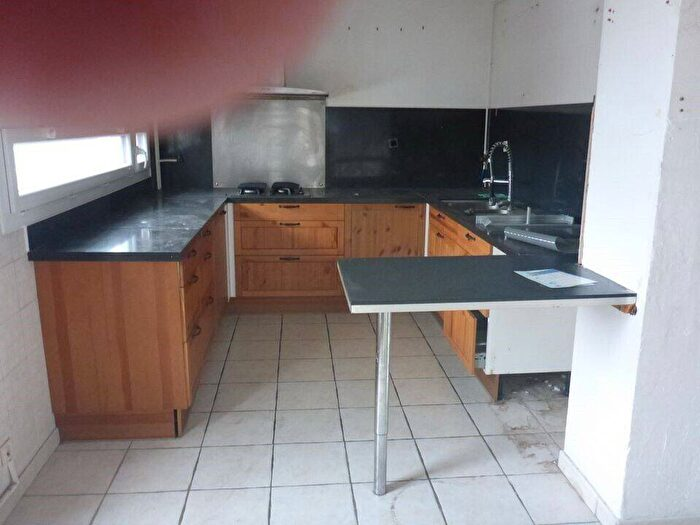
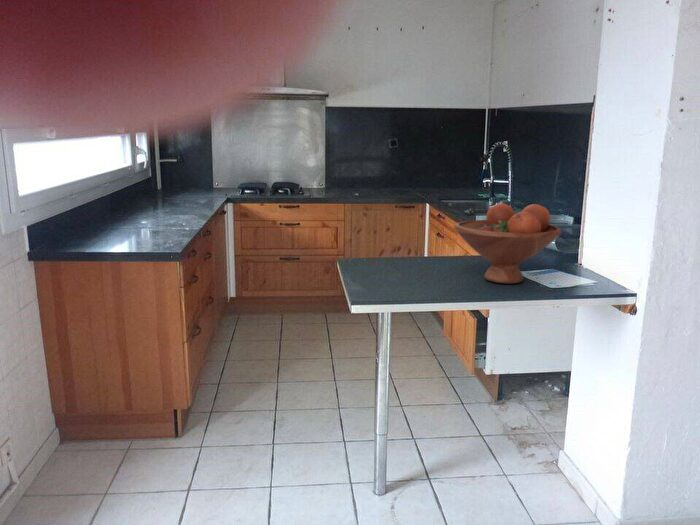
+ fruit bowl (505, 243)
